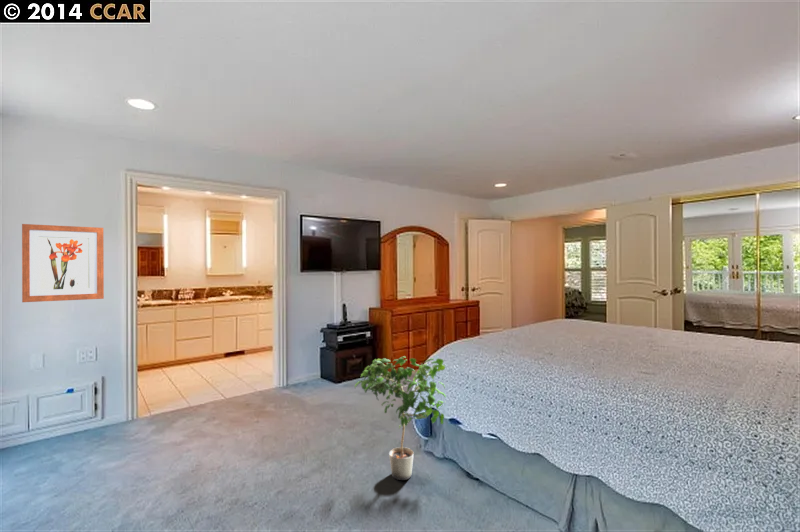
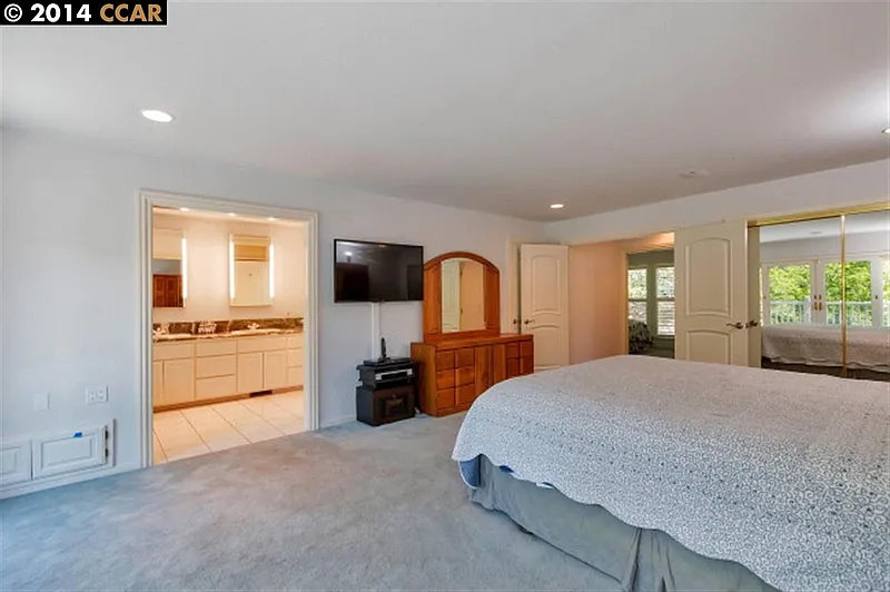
- wall art (64, 263)
- potted plant (399, 414)
